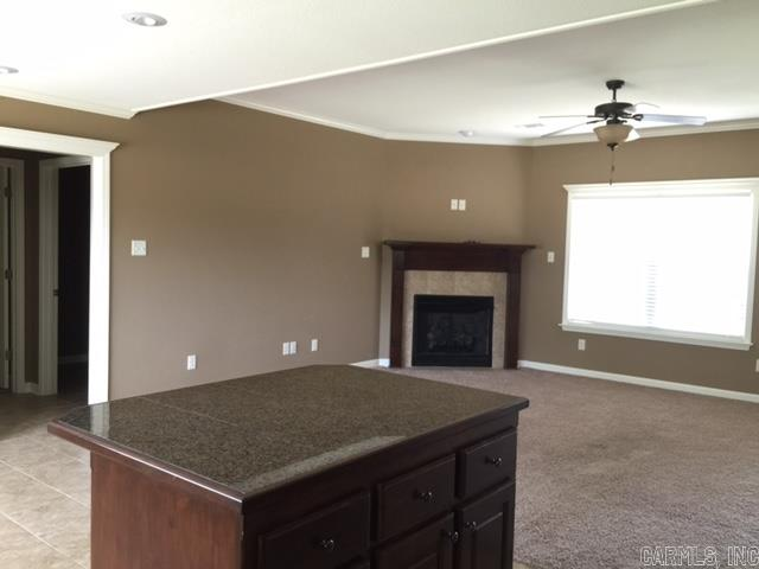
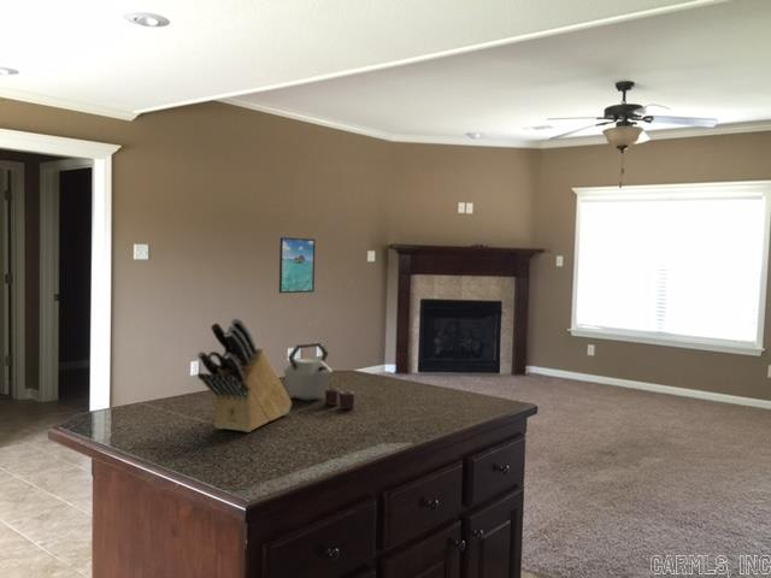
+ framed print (296, 265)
+ knife block (247, 370)
+ kettle (323, 373)
